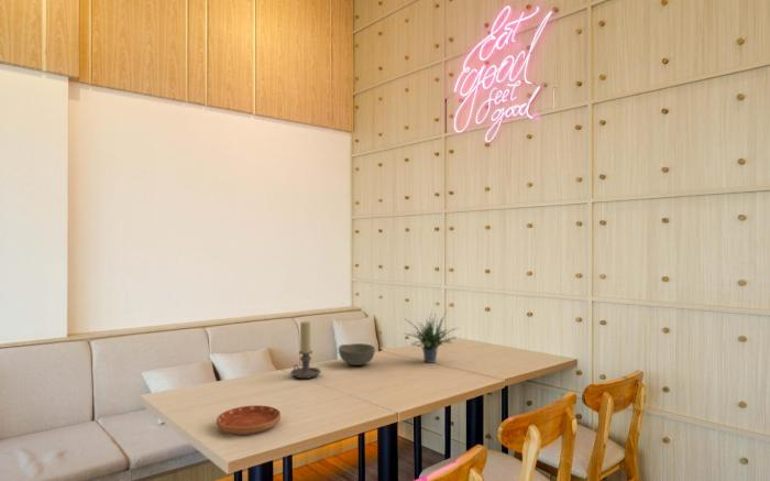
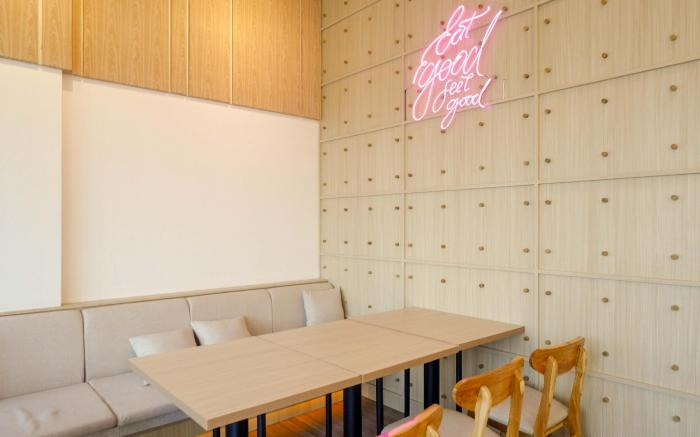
- potted plant (429, 334)
- bowl (356, 356)
- saucer (249, 419)
- candle holder (304, 348)
